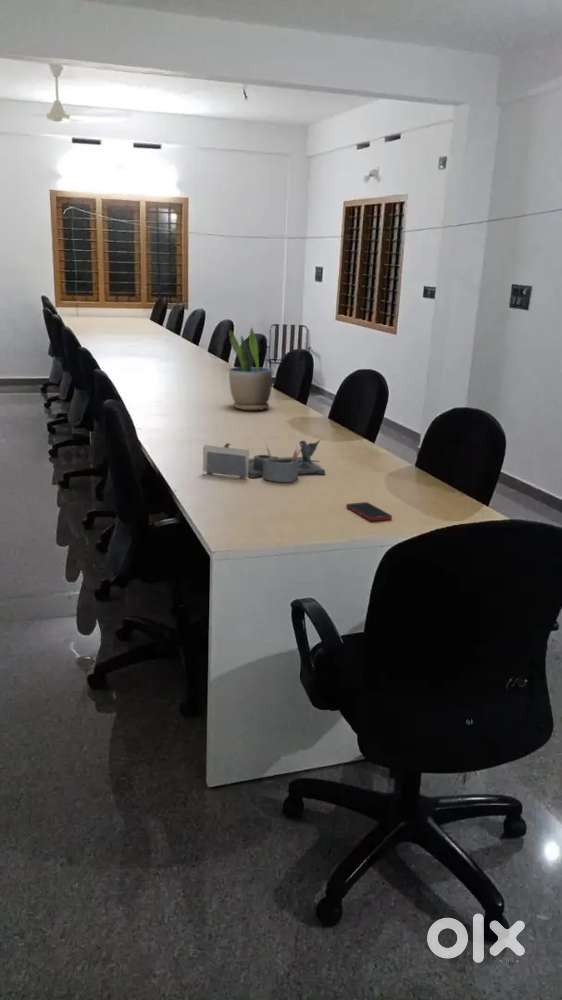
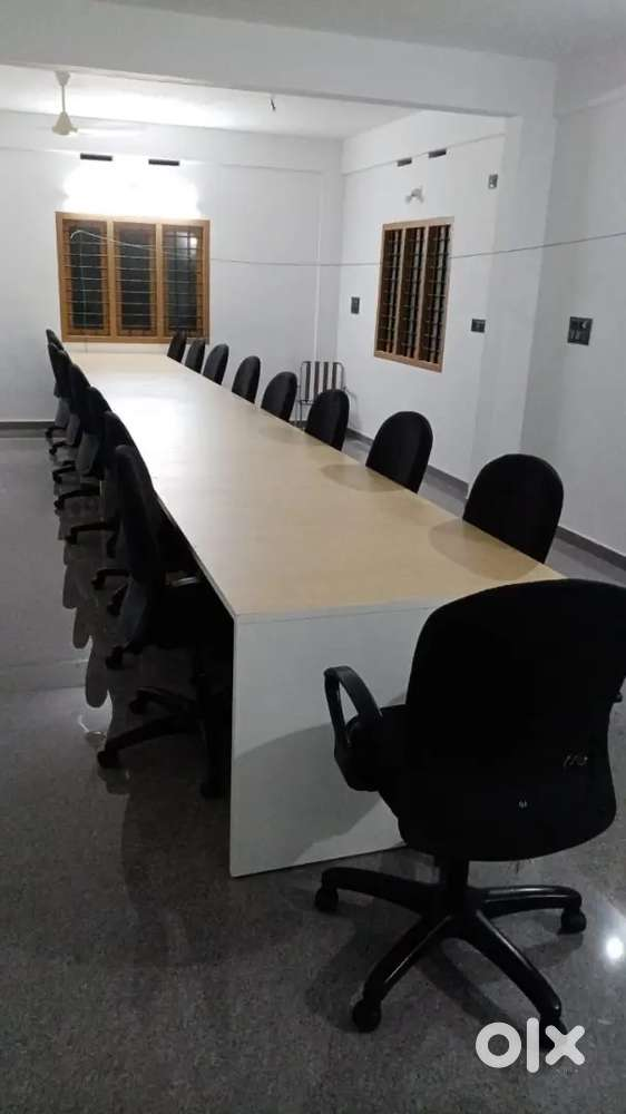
- desk organizer (268, 452)
- cell phone (368, 511)
- potted plant (250, 367)
